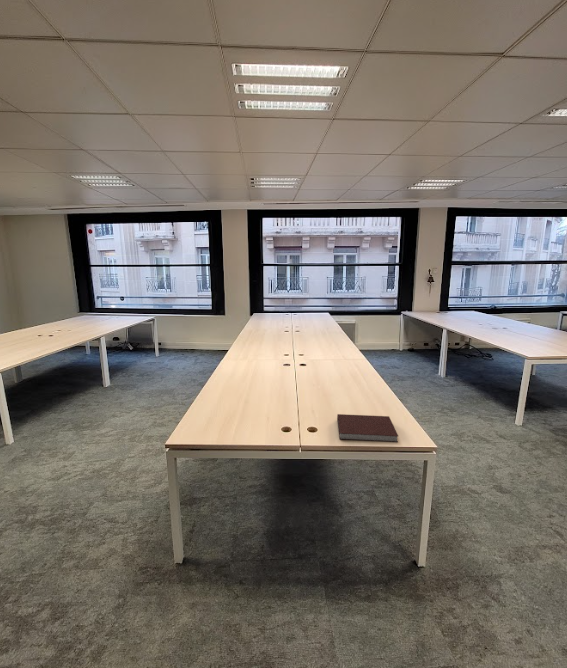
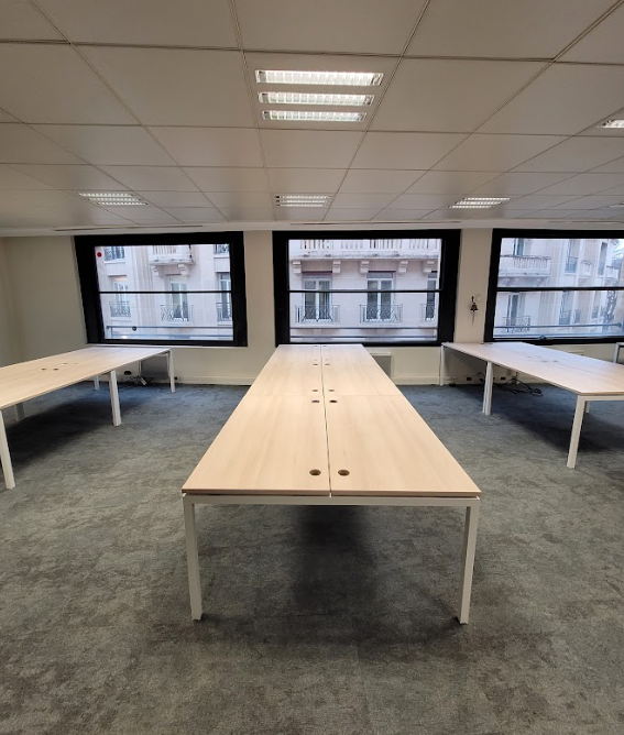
- notebook (365, 427)
